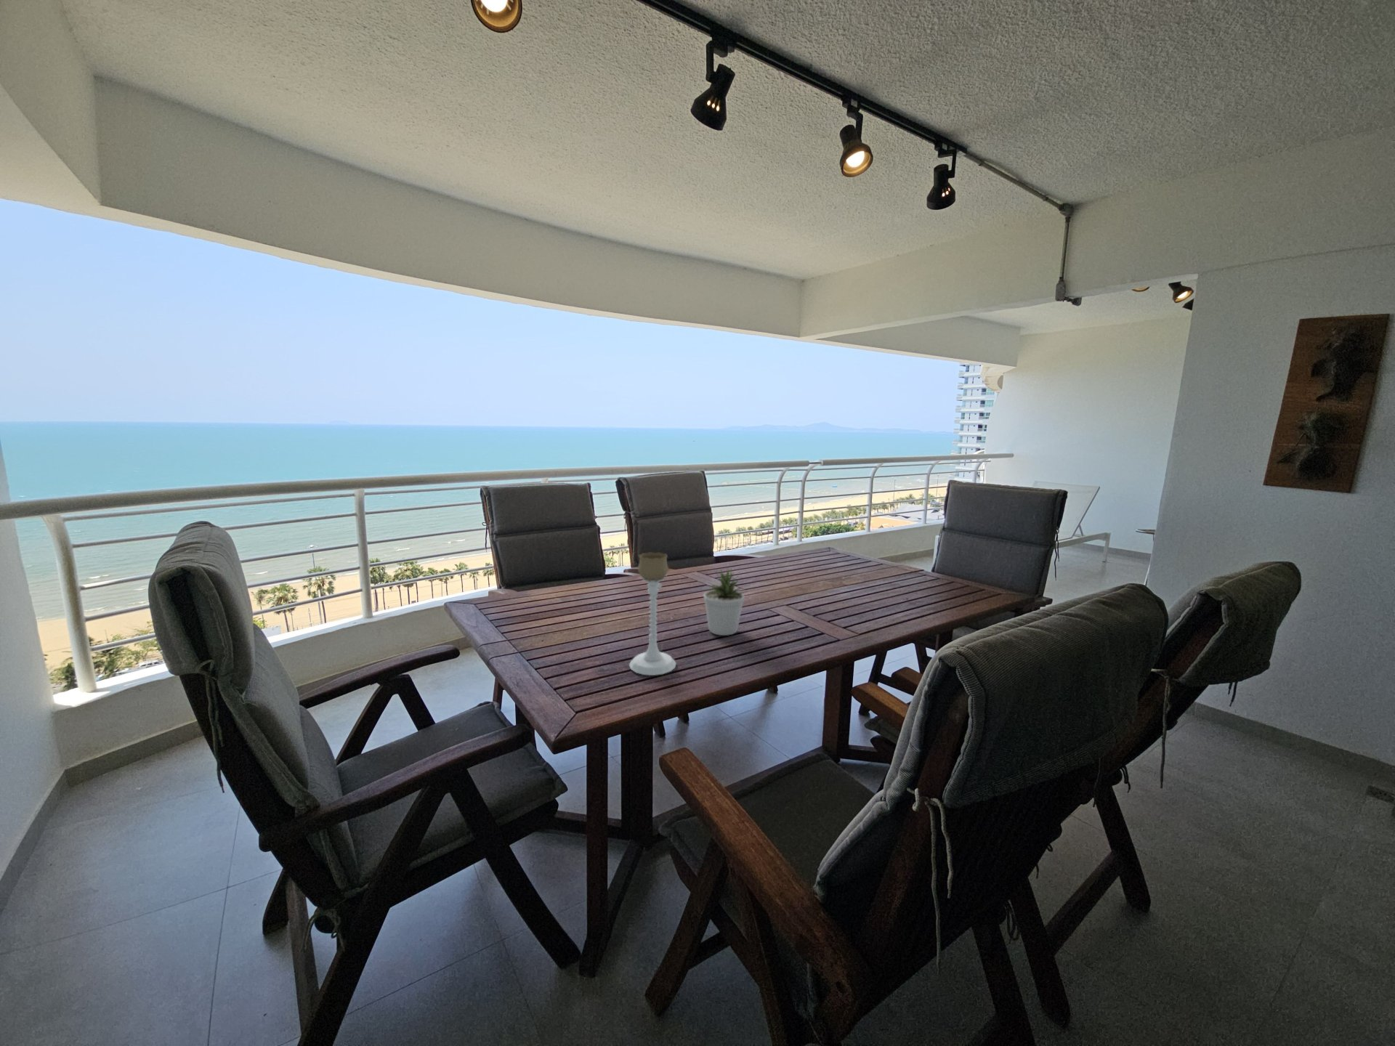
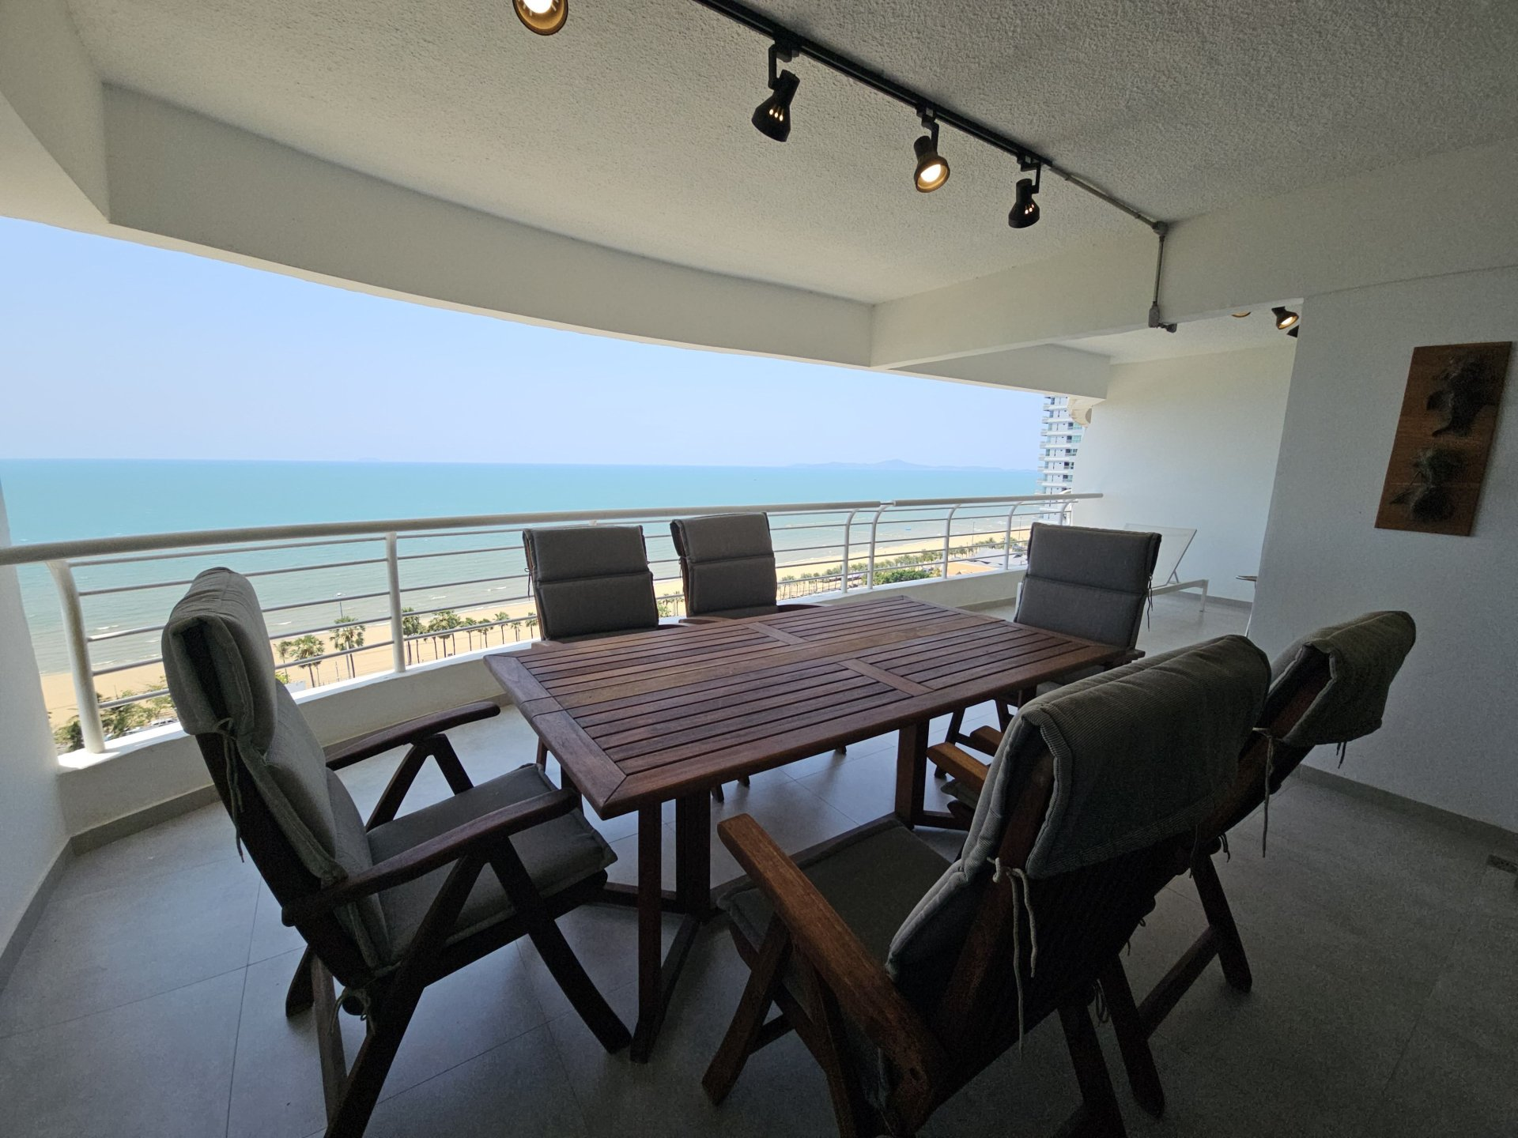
- potted plant (725, 599)
- candle holder (652, 611)
